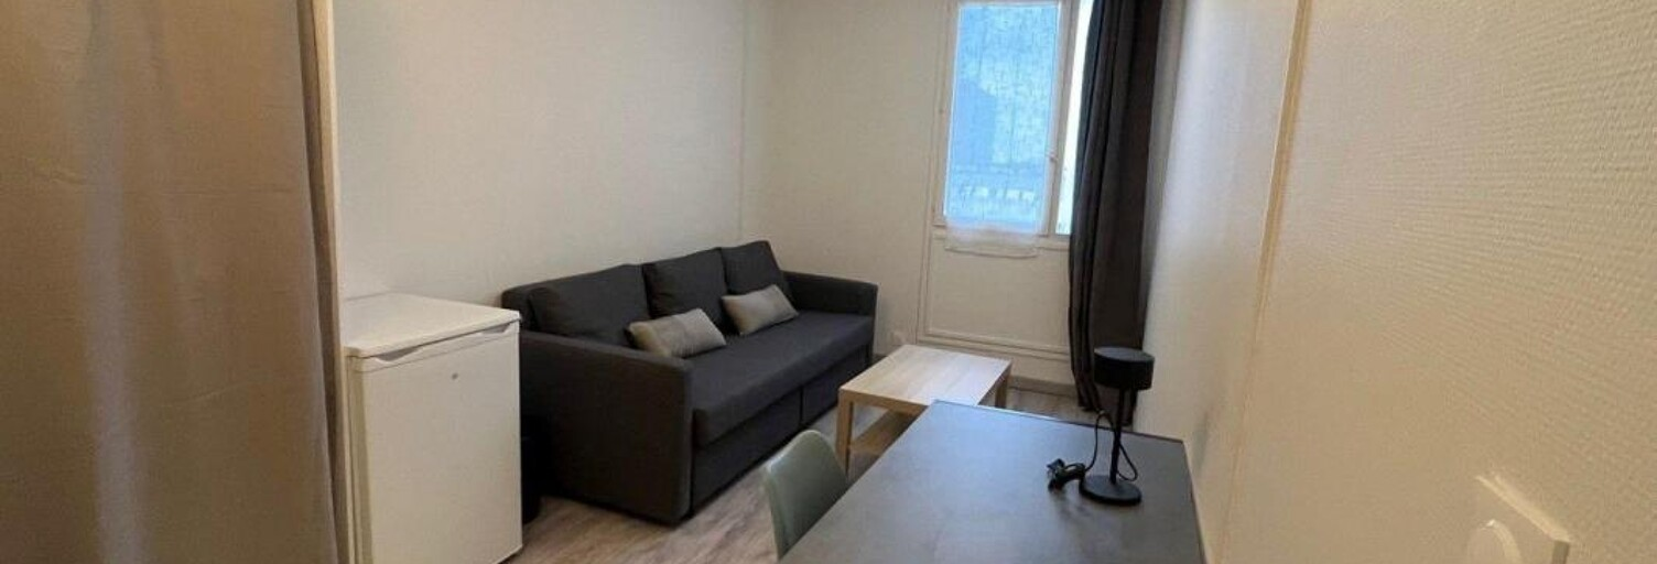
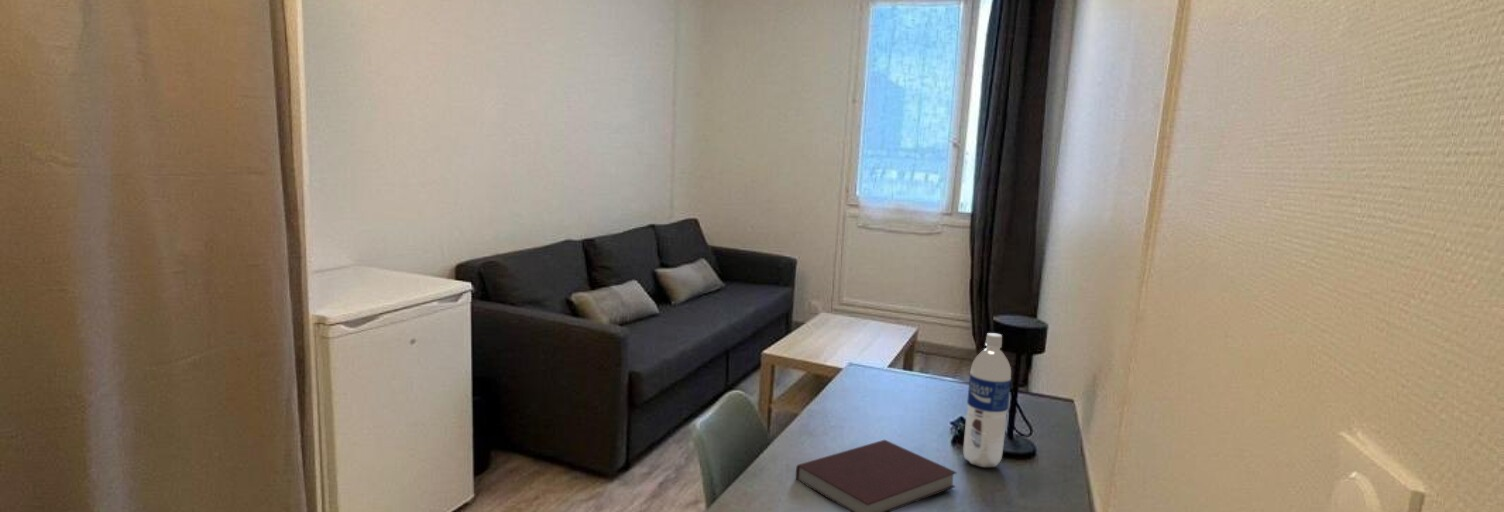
+ notebook (876, 475)
+ water bottle (988, 399)
